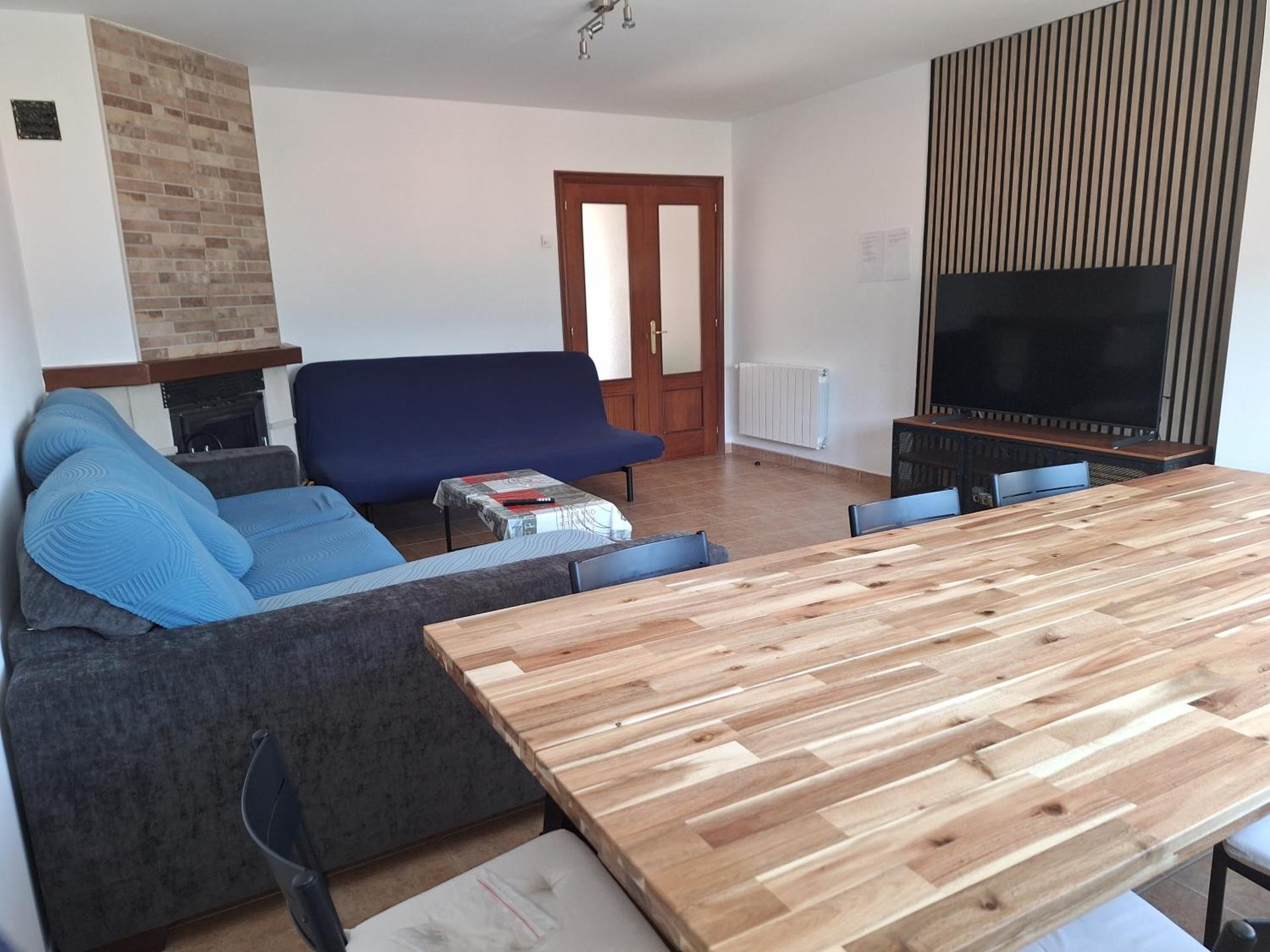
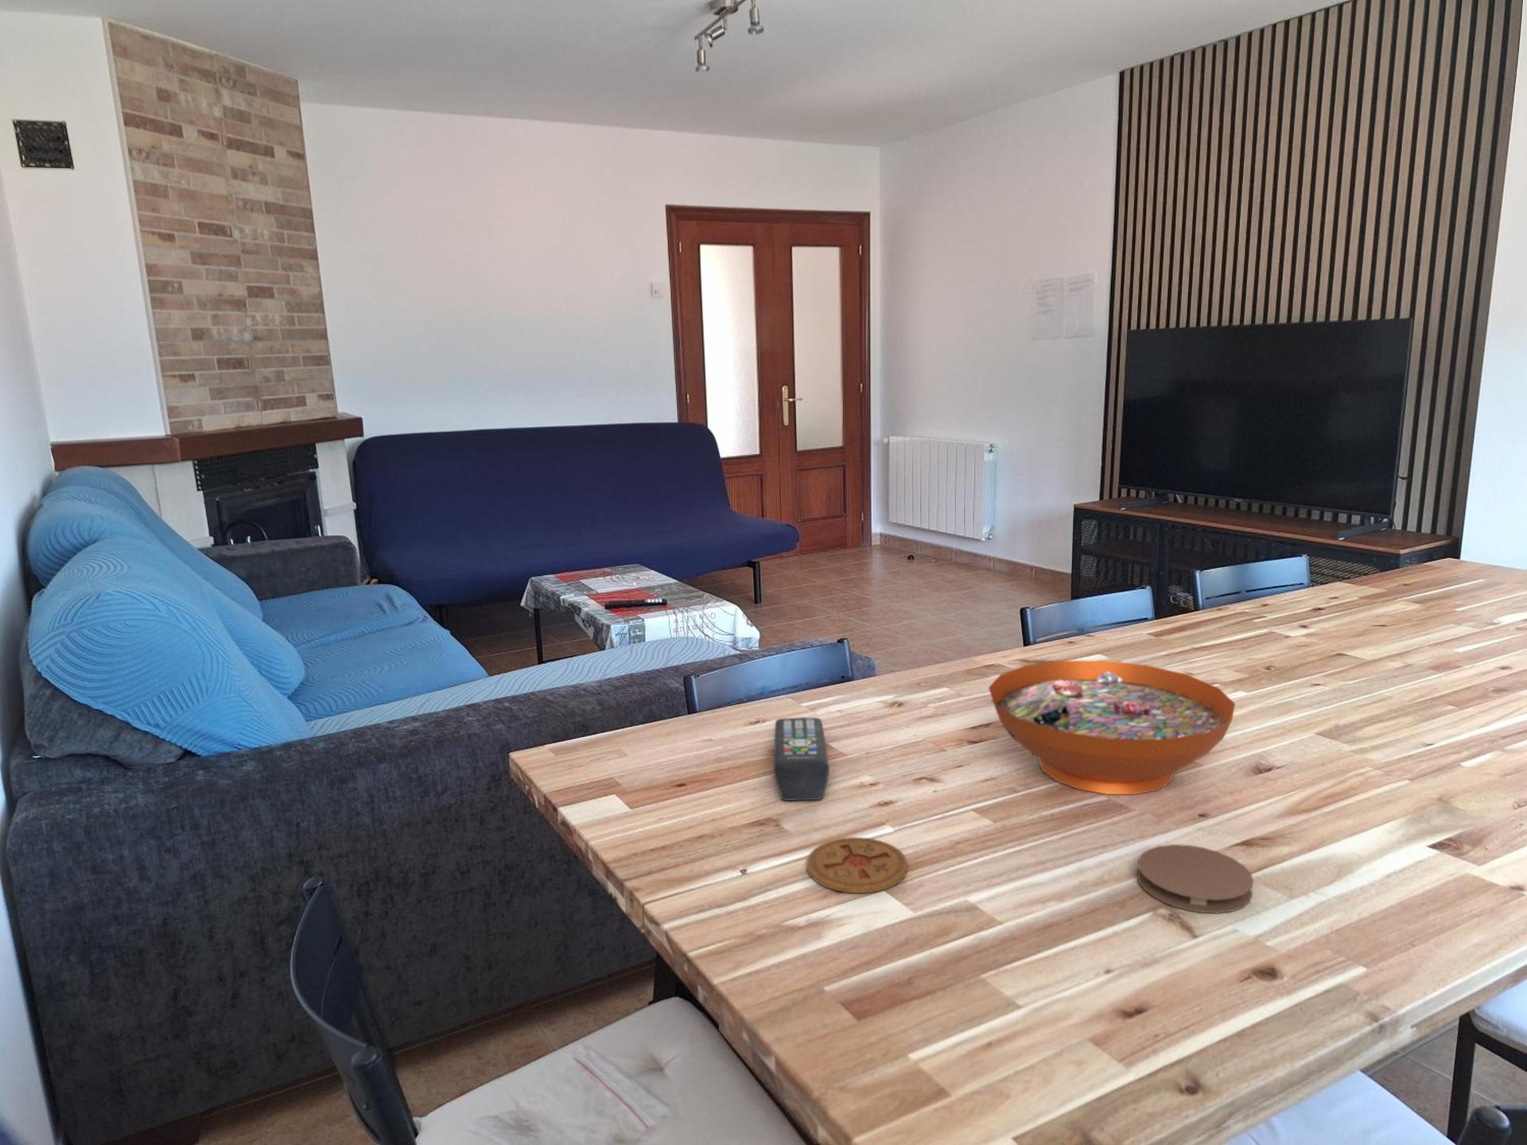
+ coaster (1194, 877)
+ remote control (800, 749)
+ coaster (856, 864)
+ decorative bowl (1105, 731)
